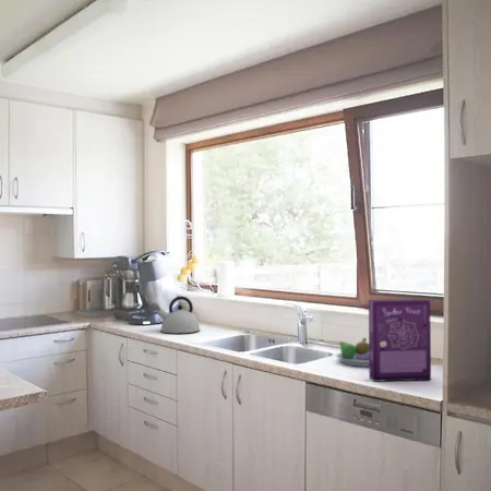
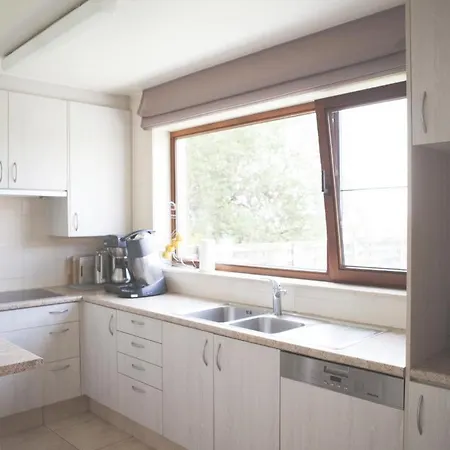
- cereal box (399, 338)
- kettle (178, 313)
- fruit bowl (361, 350)
